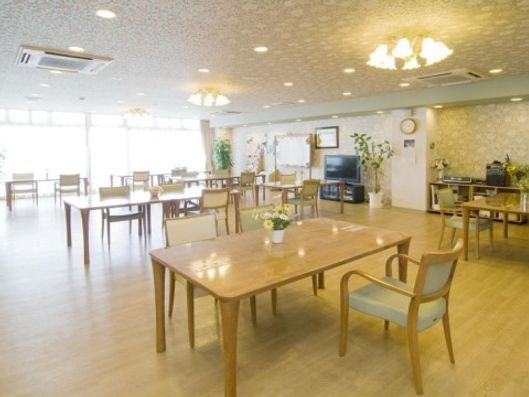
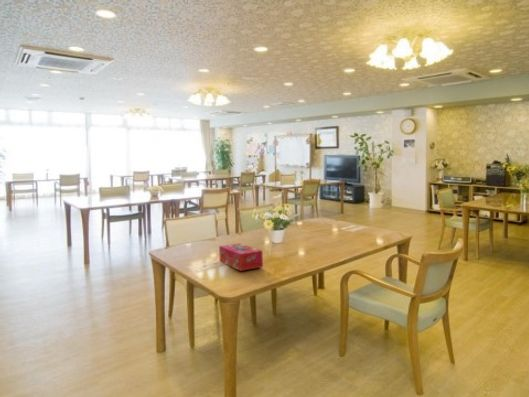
+ tissue box (240, 256)
